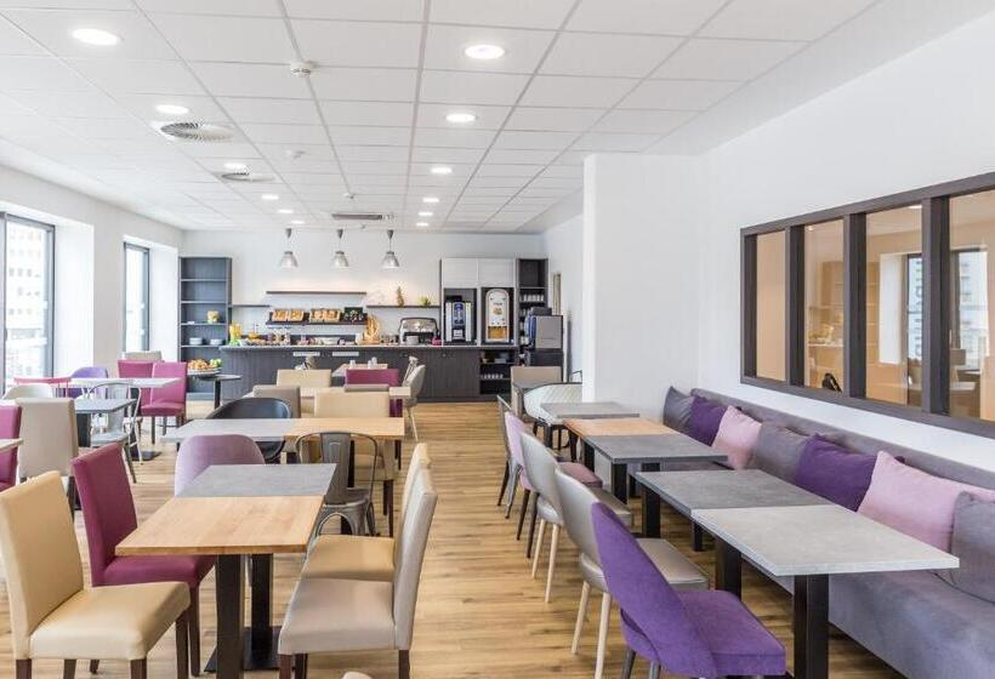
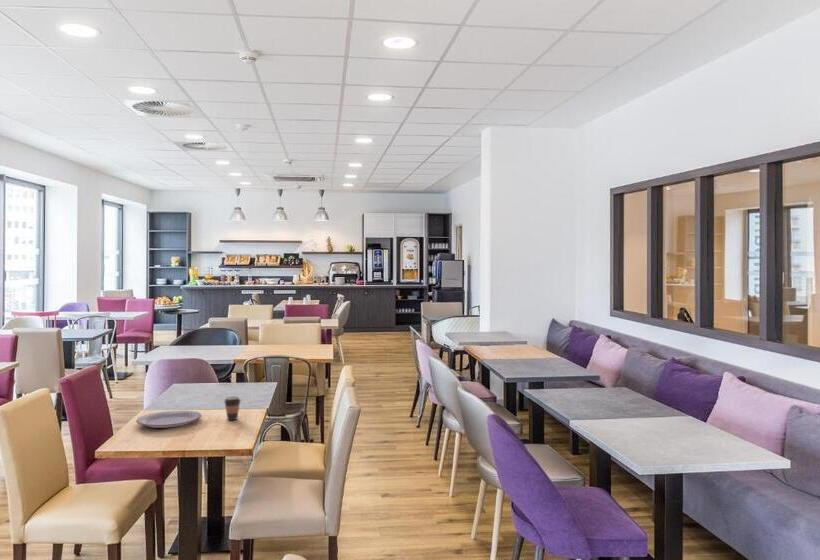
+ plate (169, 419)
+ coffee cup (232, 408)
